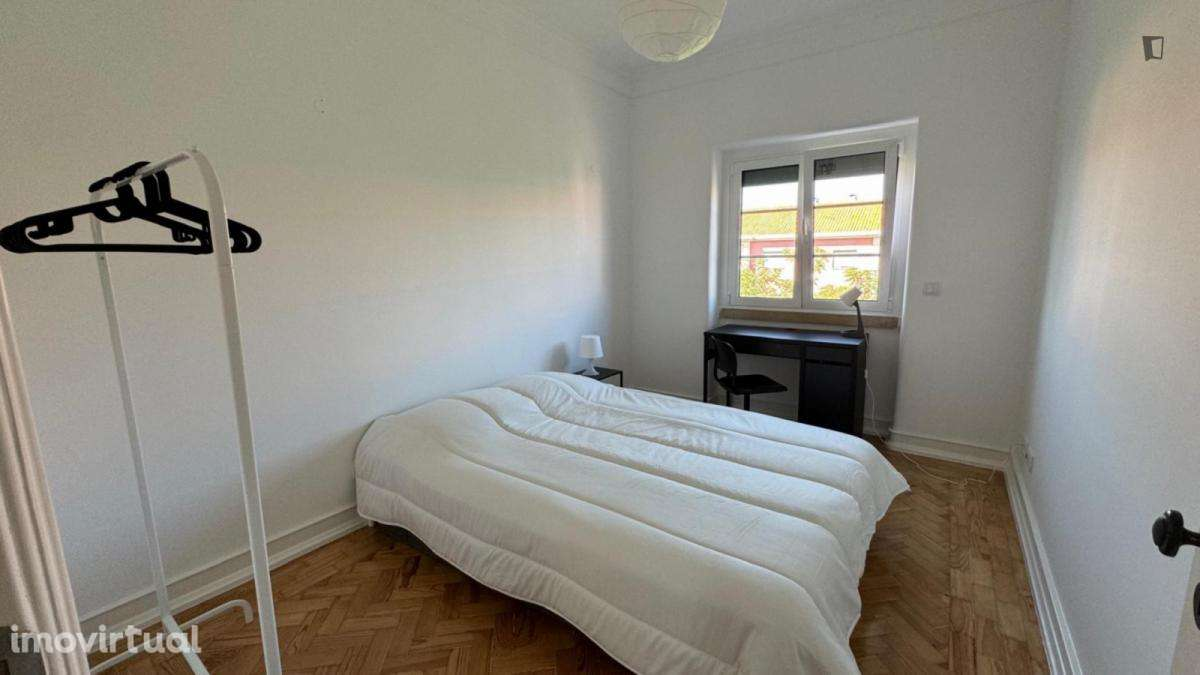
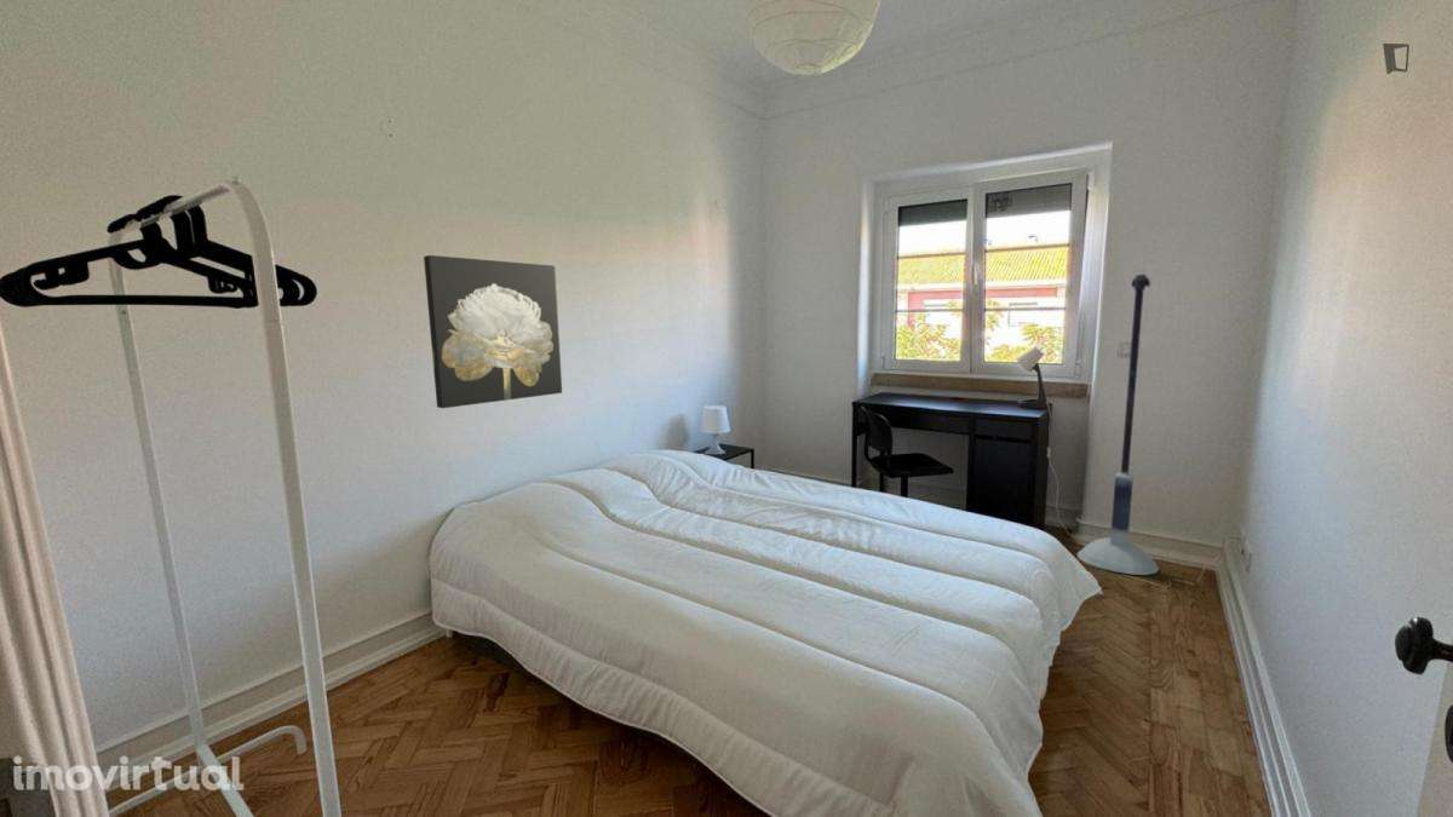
+ wall art (499, 332)
+ floor lamp (1127, 421)
